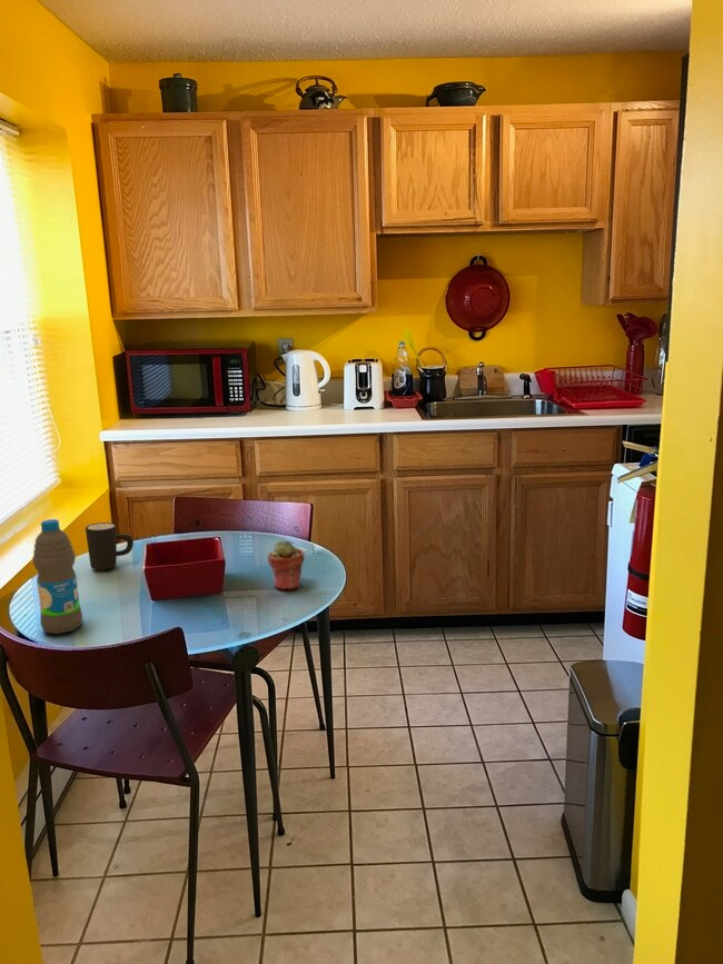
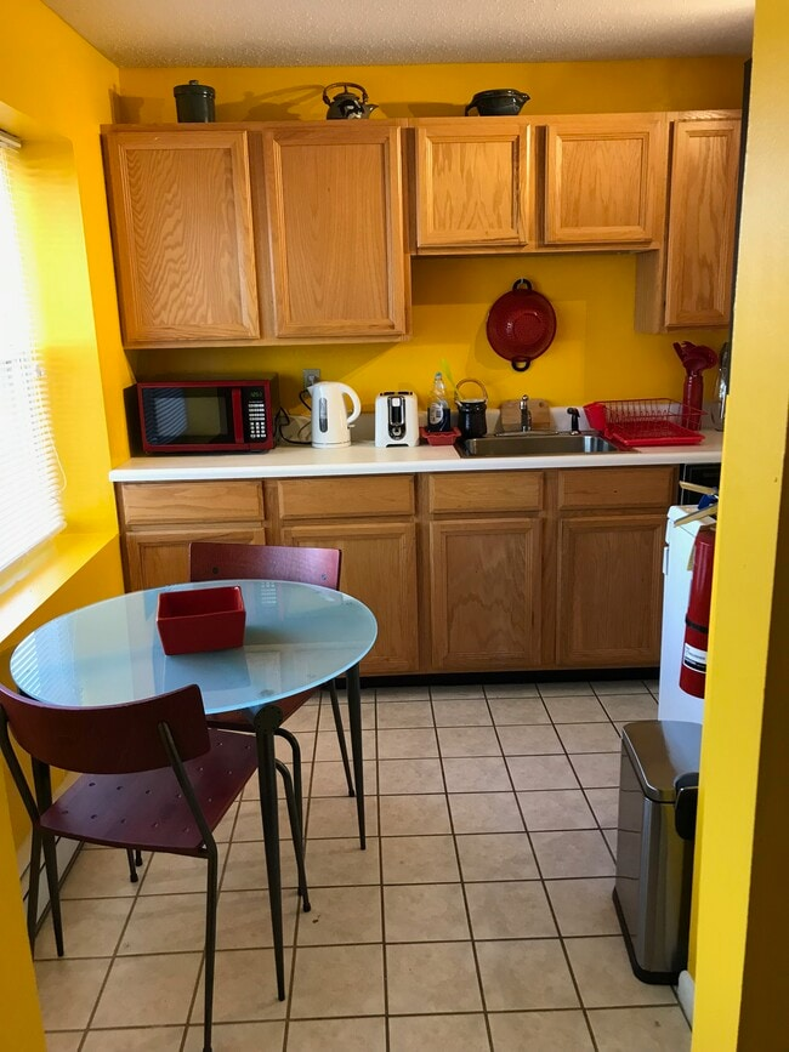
- mug (110, 545)
- water bottle (56, 575)
- potted succulent (286, 563)
